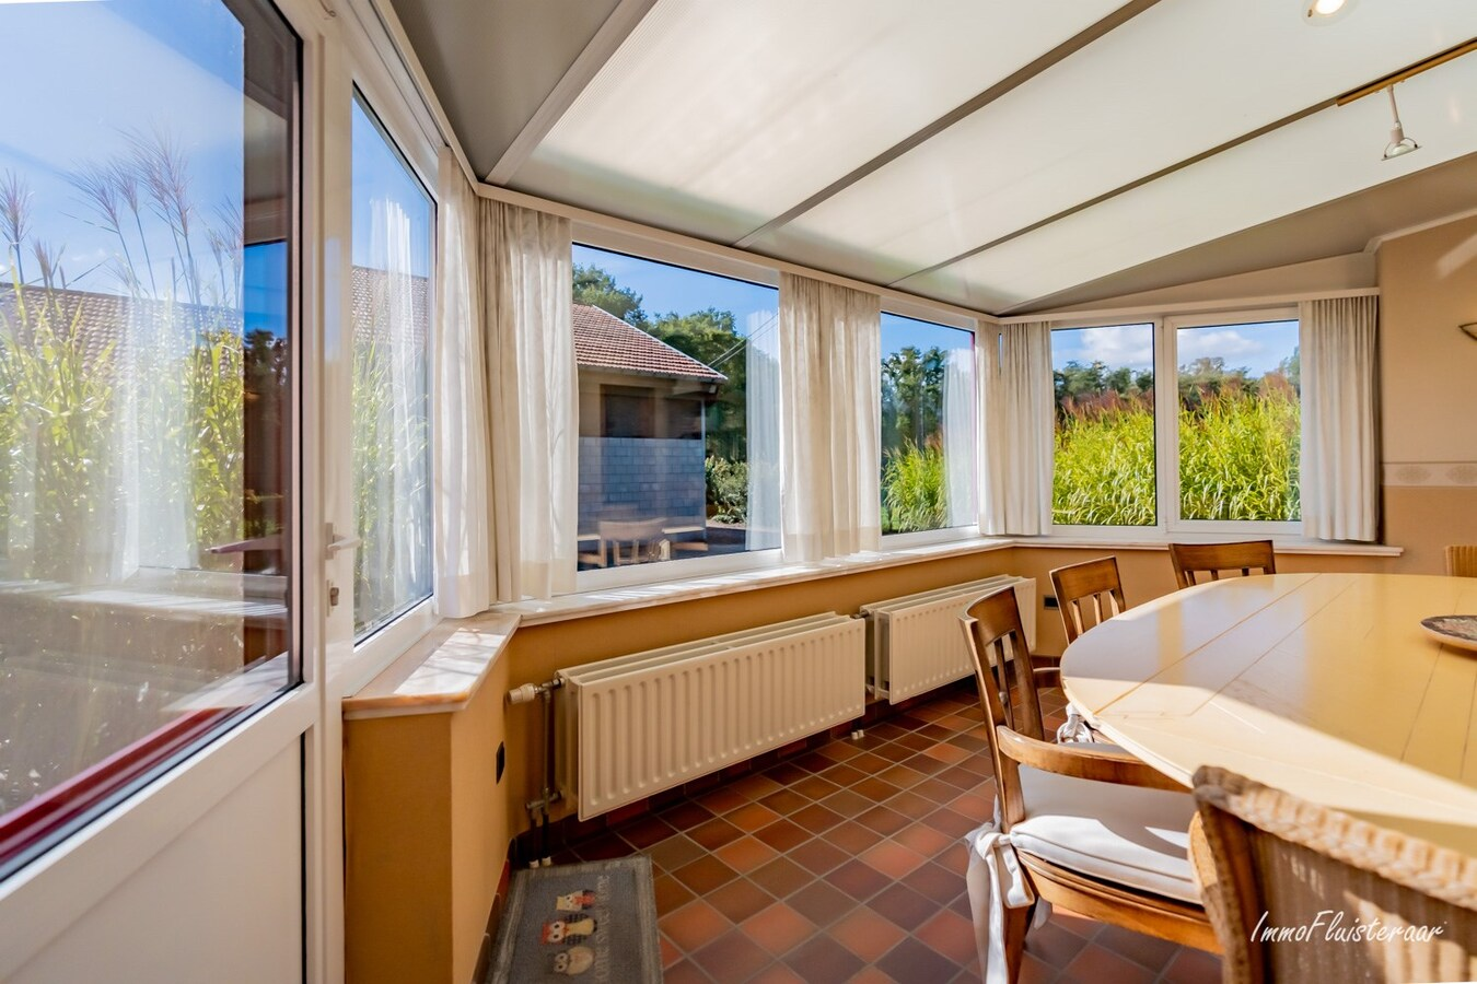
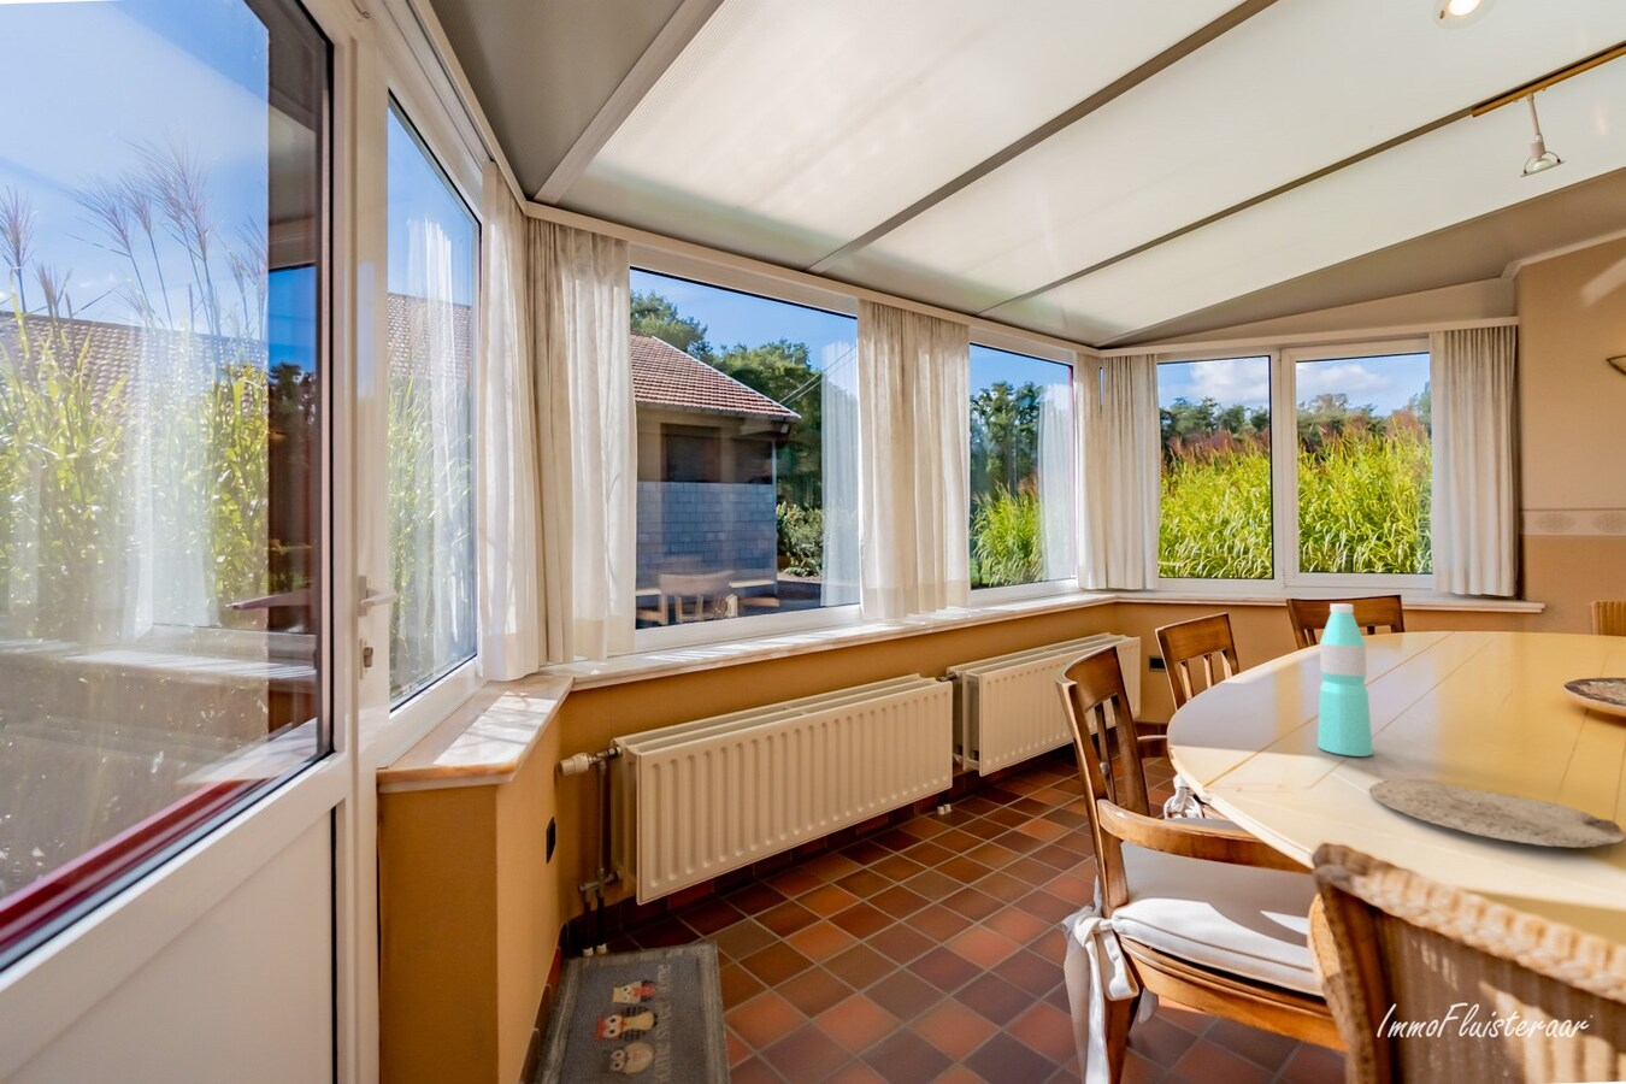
+ water bottle (1343, 678)
+ plate (1486, 806)
